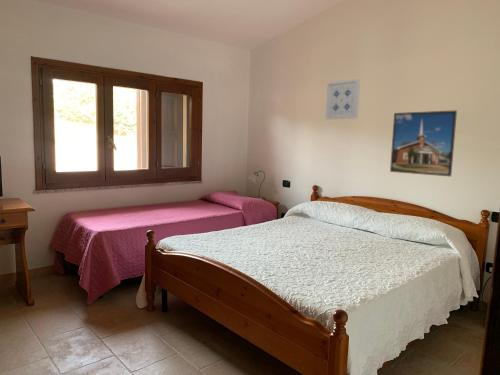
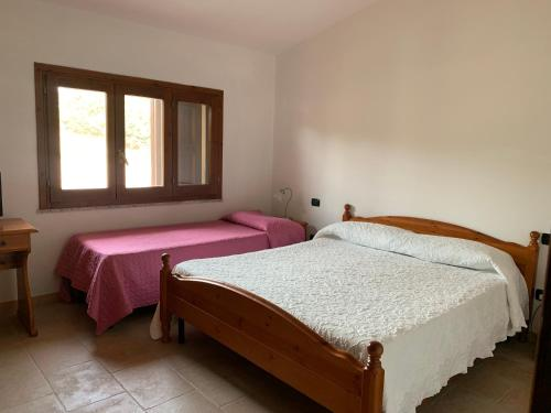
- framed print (421, 143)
- wall art (342, 100)
